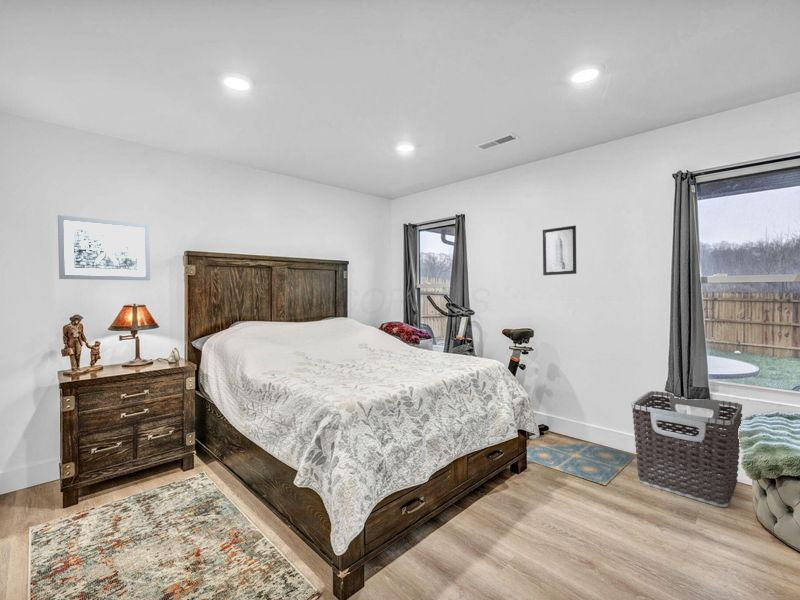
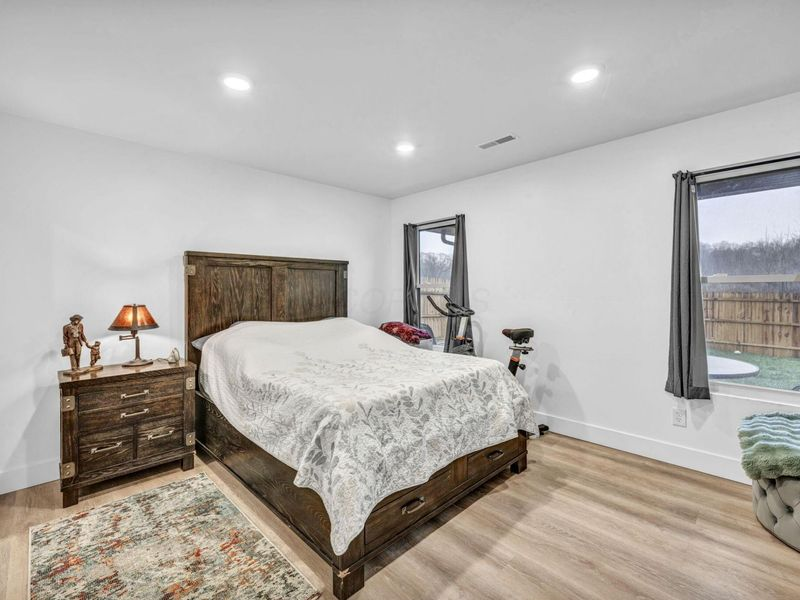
- bath mat (574, 455)
- wall art (106, 249)
- wall art (559, 251)
- clothes hamper (686, 442)
